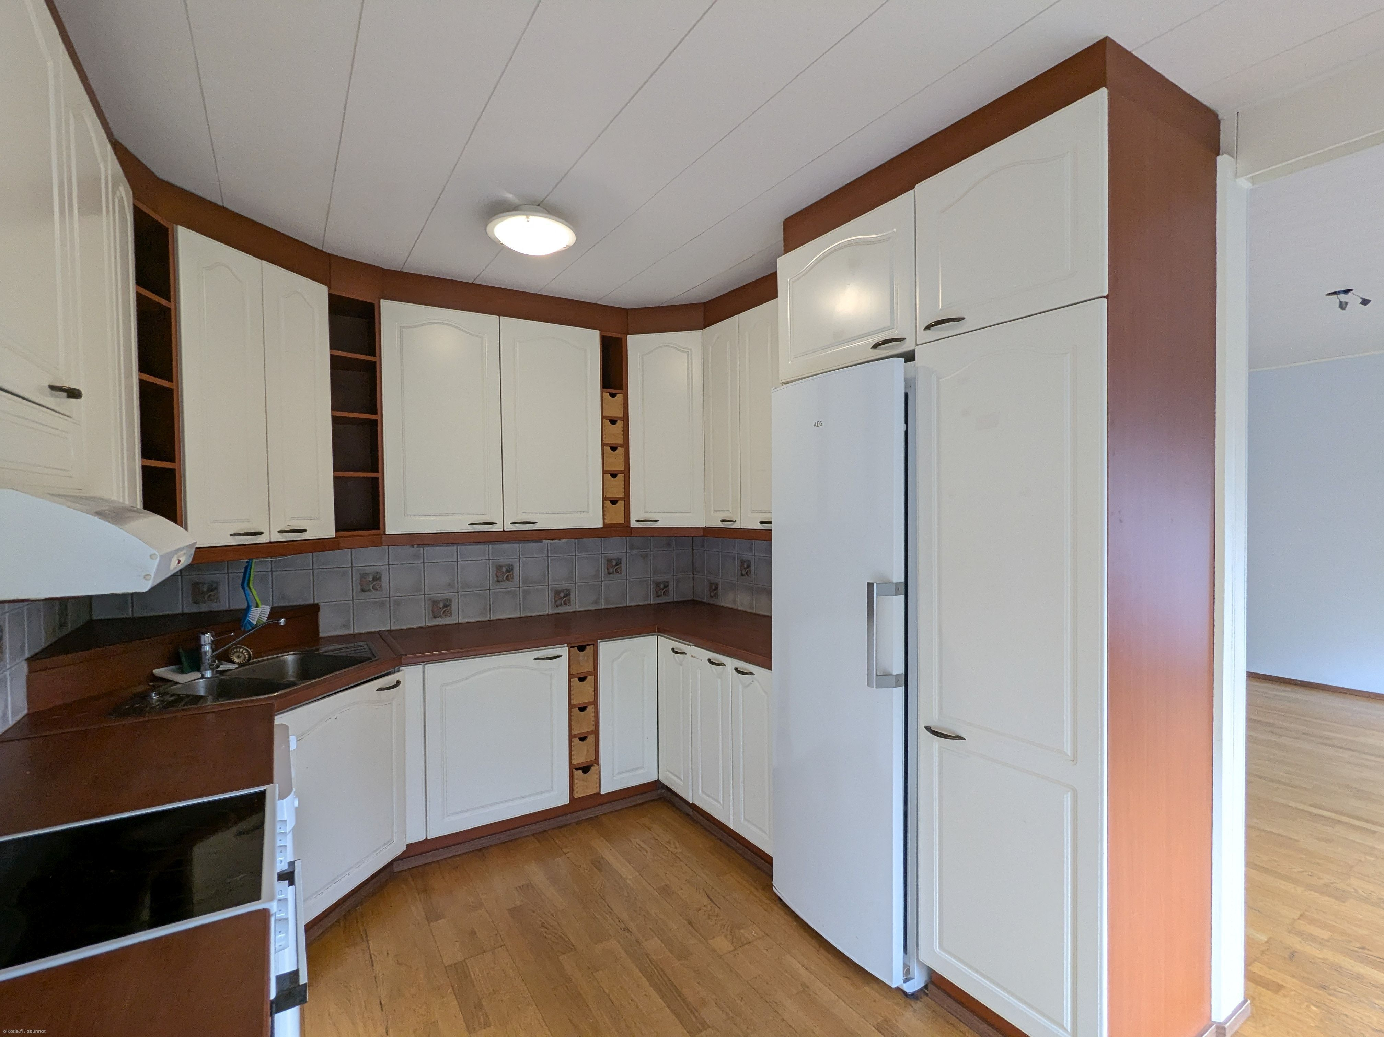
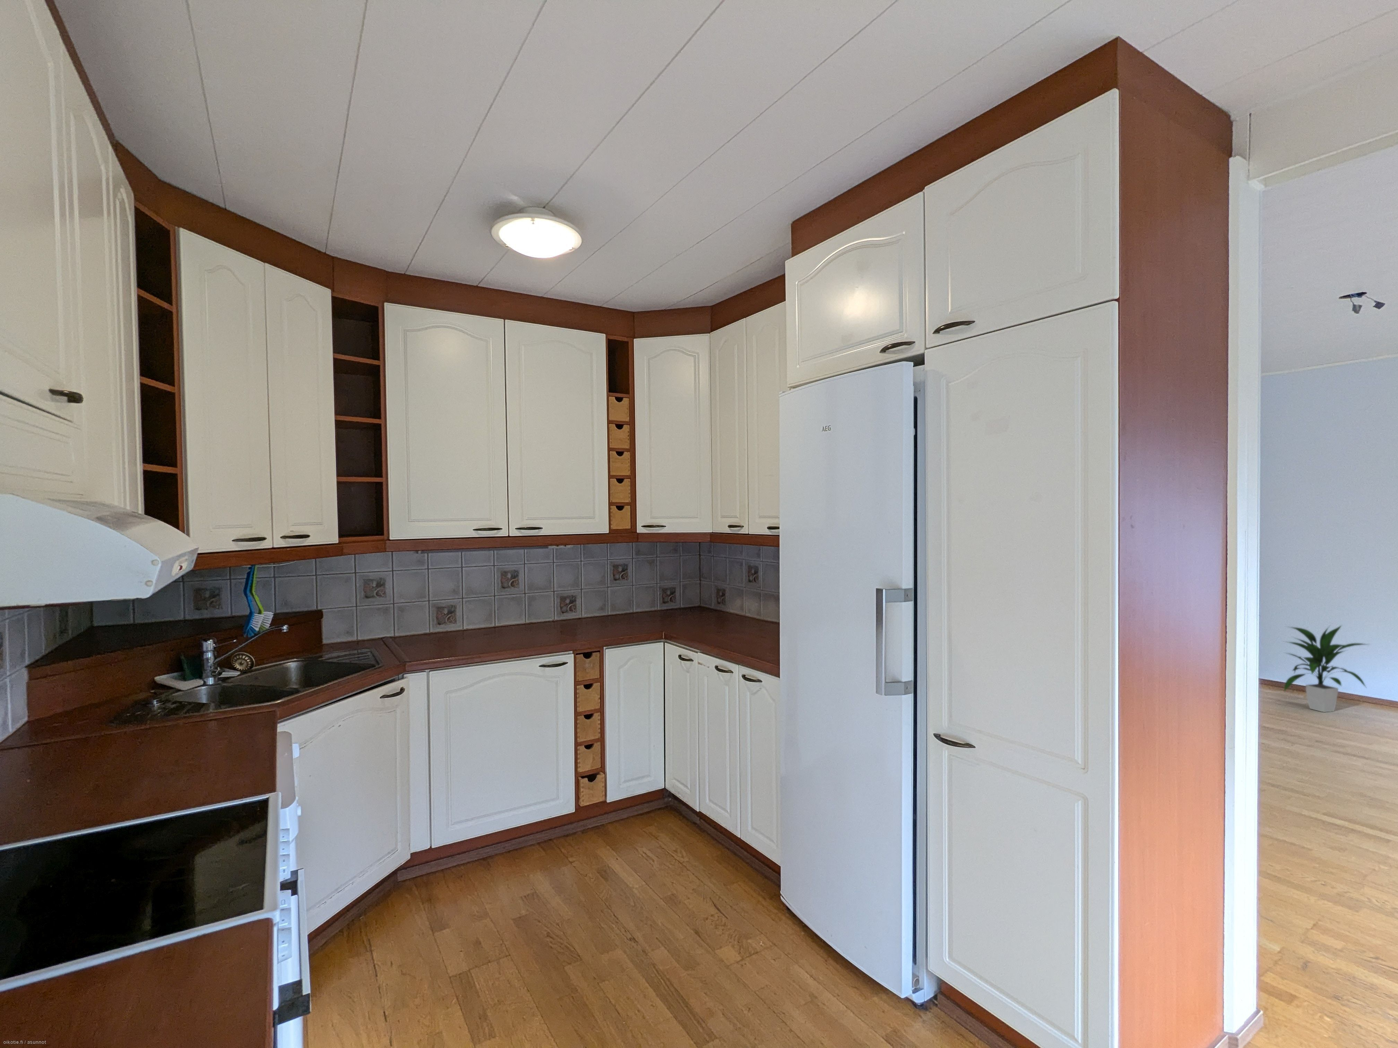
+ indoor plant (1318, 665)
